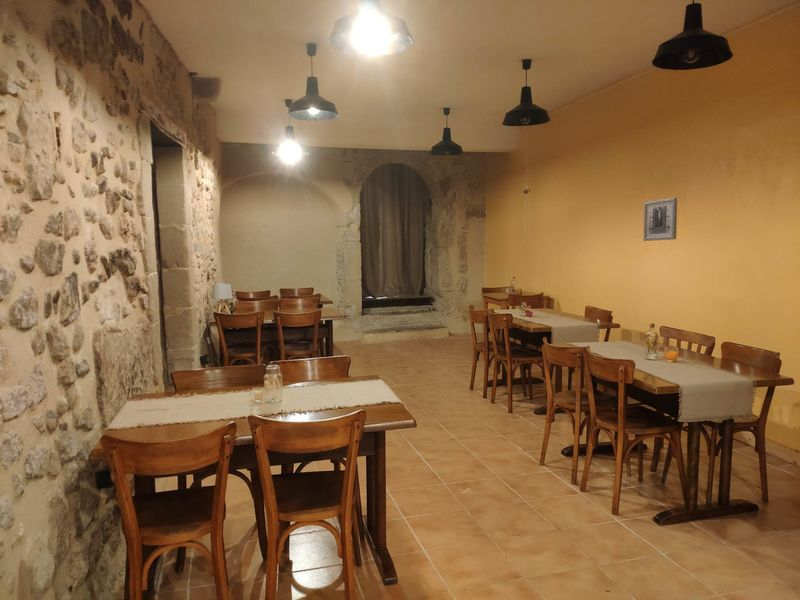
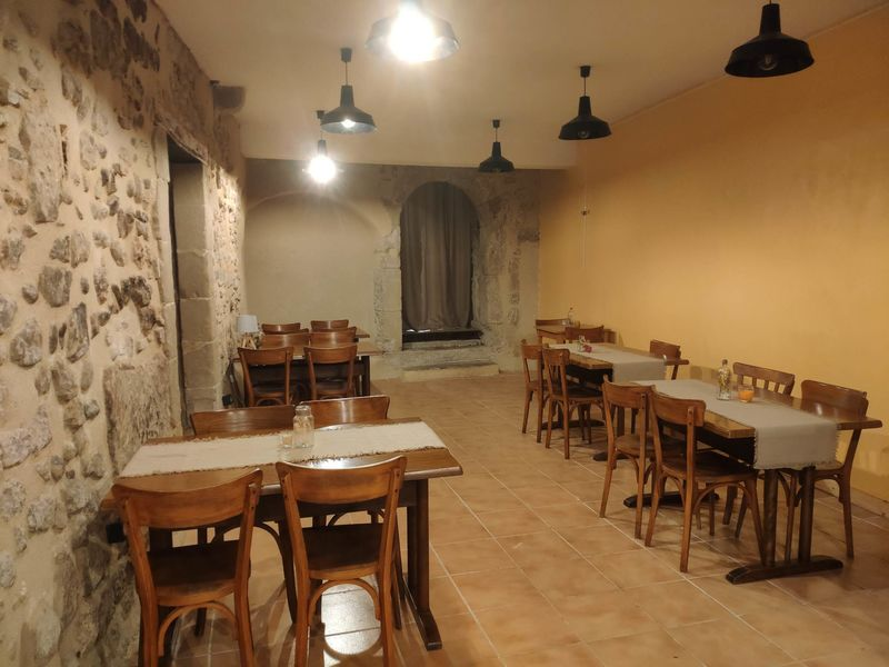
- wall art (659, 220)
